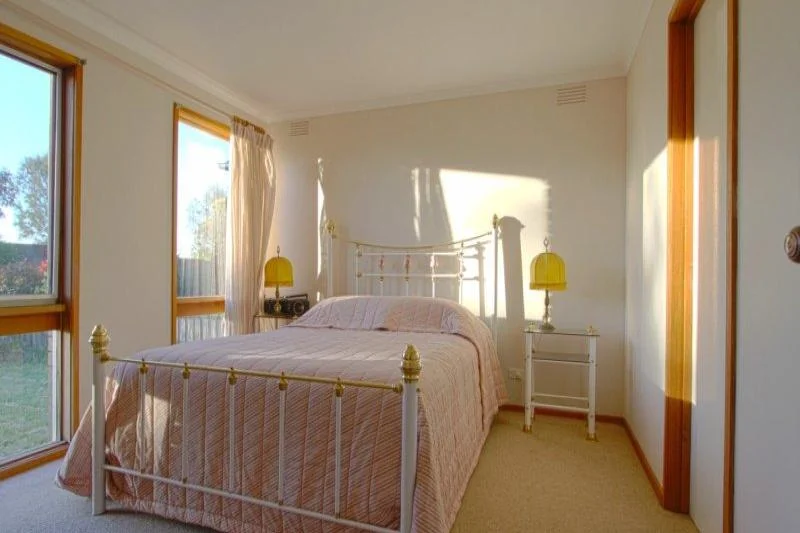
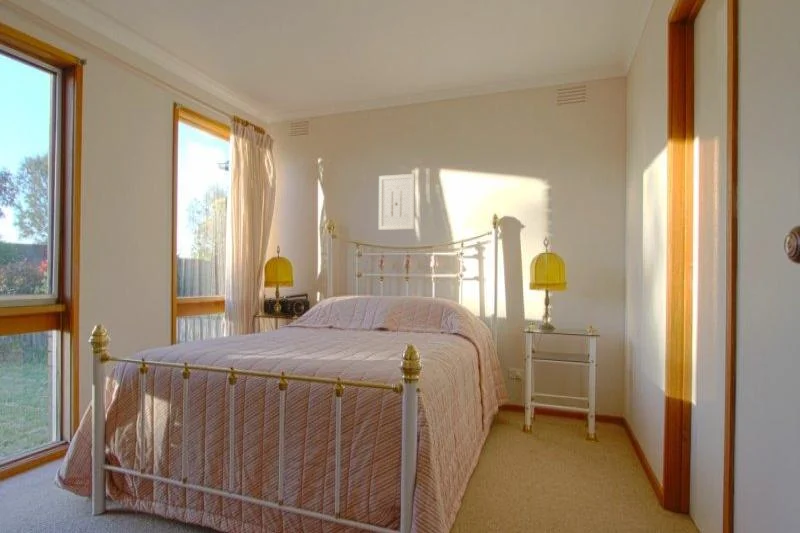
+ wall art (396, 202)
